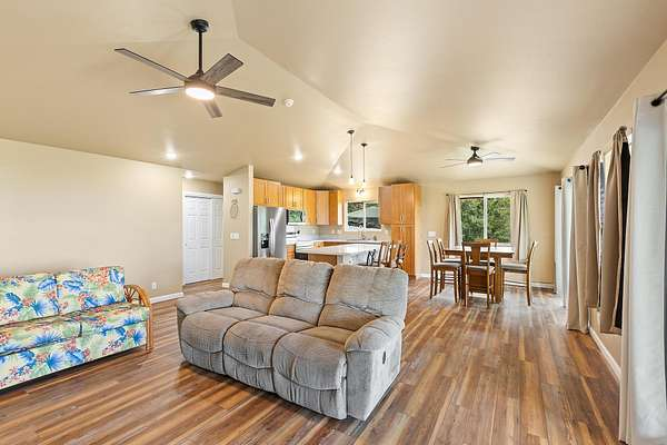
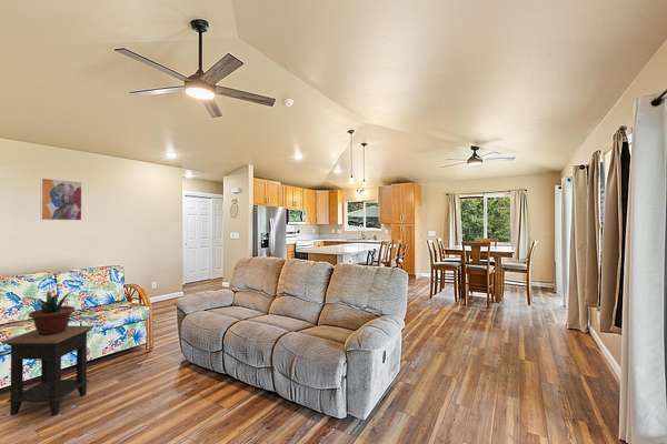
+ side table (50, 367)
+ potted plant (48, 312)
+ wall art (61, 200)
